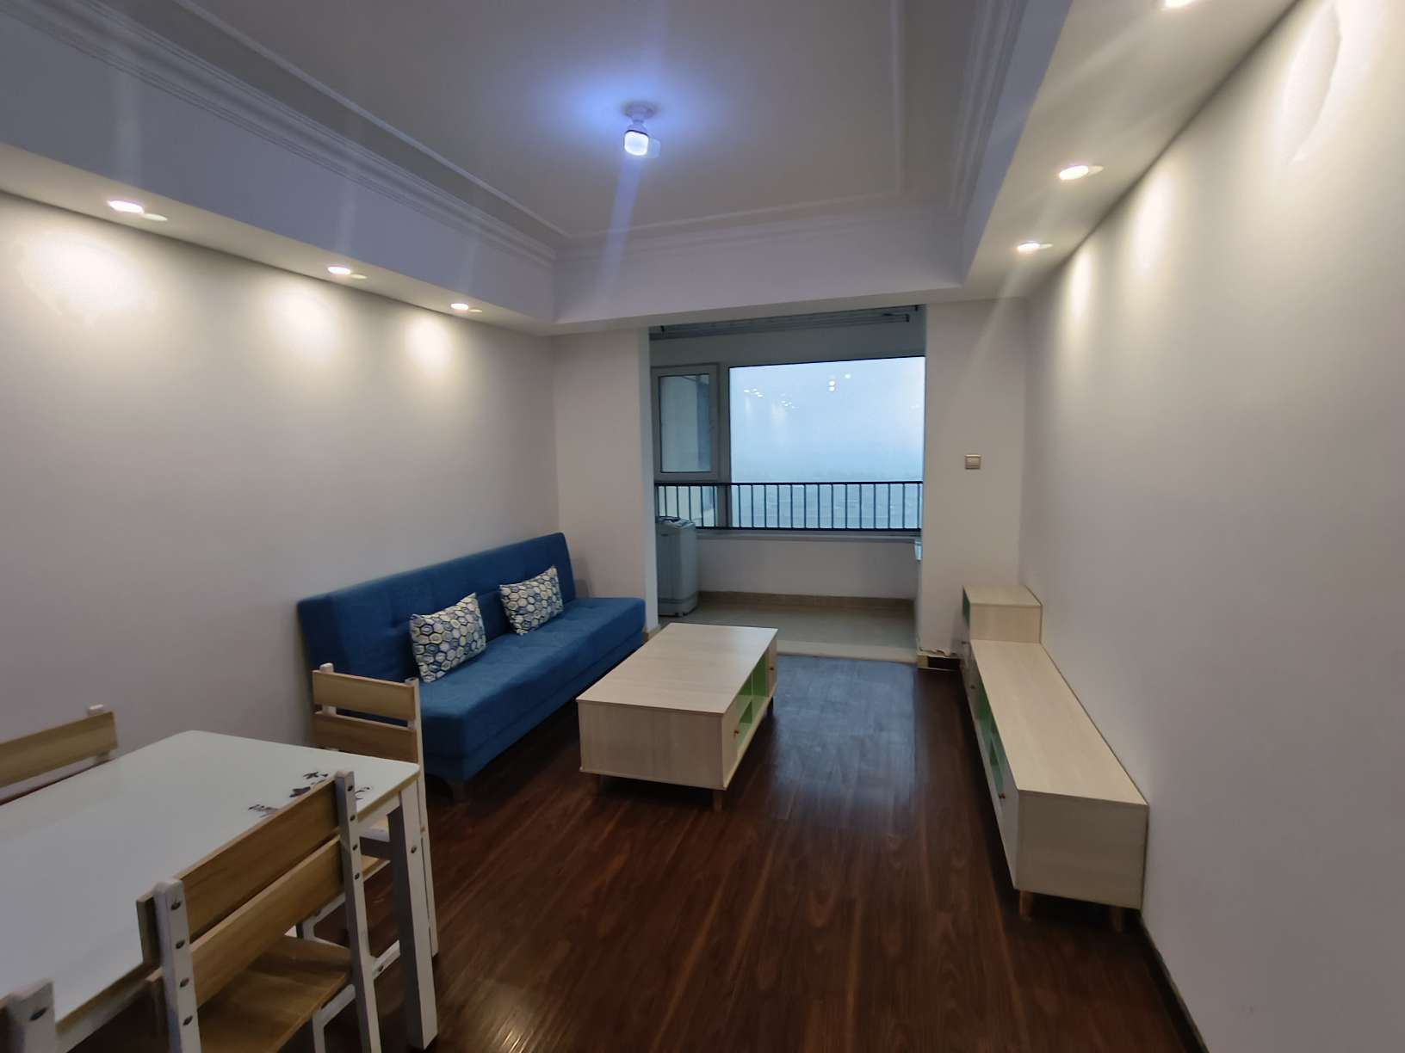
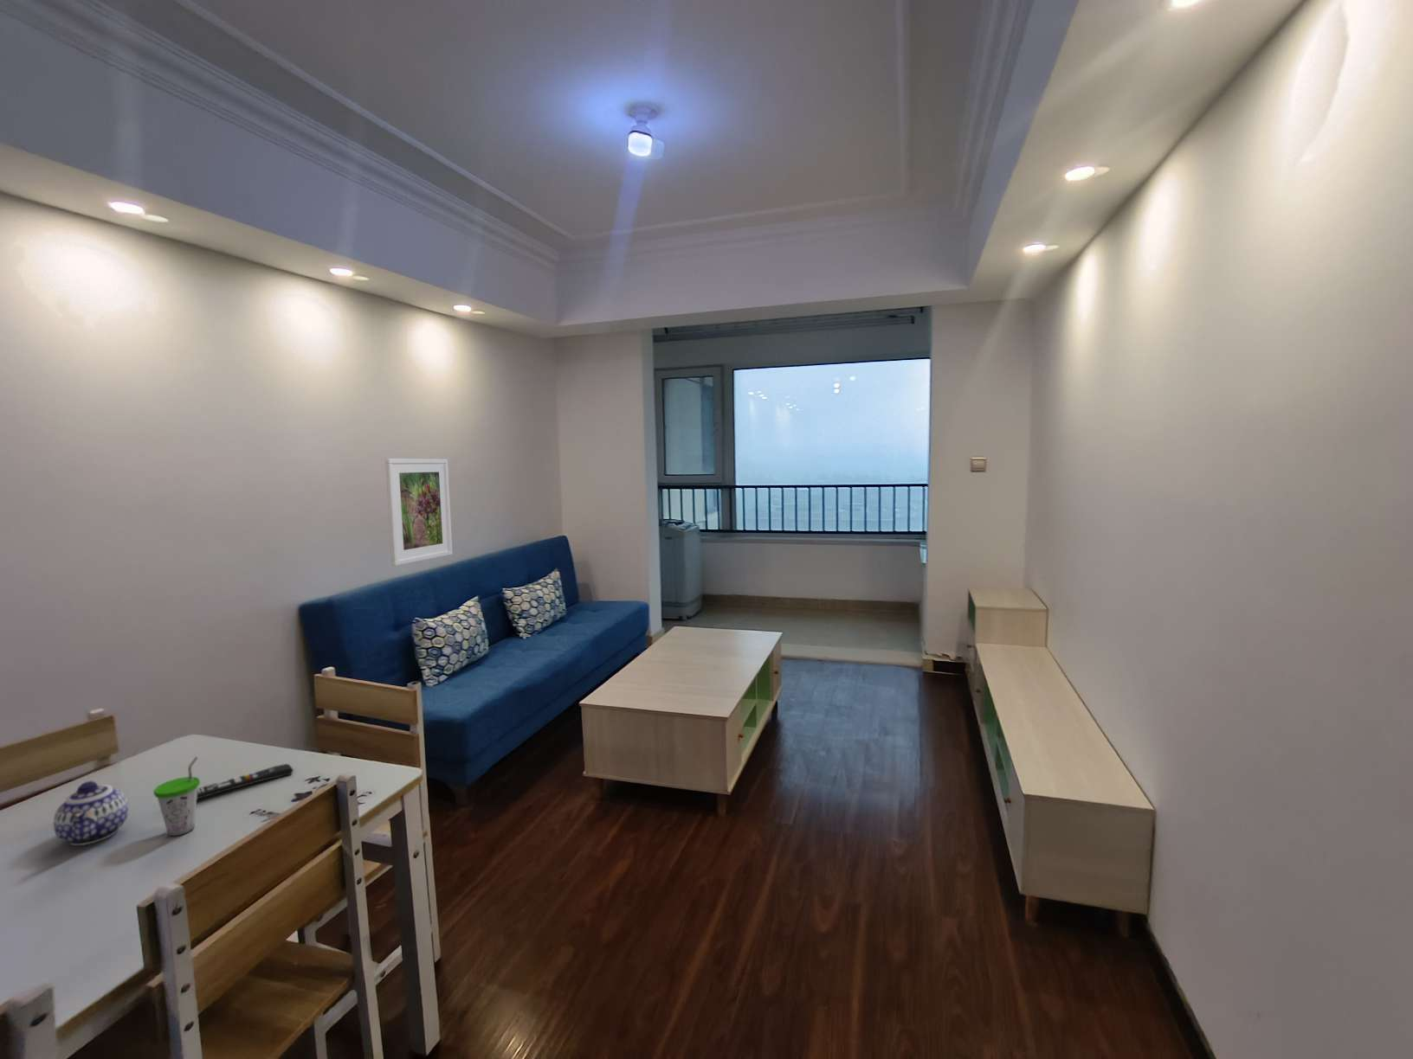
+ cup (178, 796)
+ teapot (91, 809)
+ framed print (421, 509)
+ remote control (237, 783)
